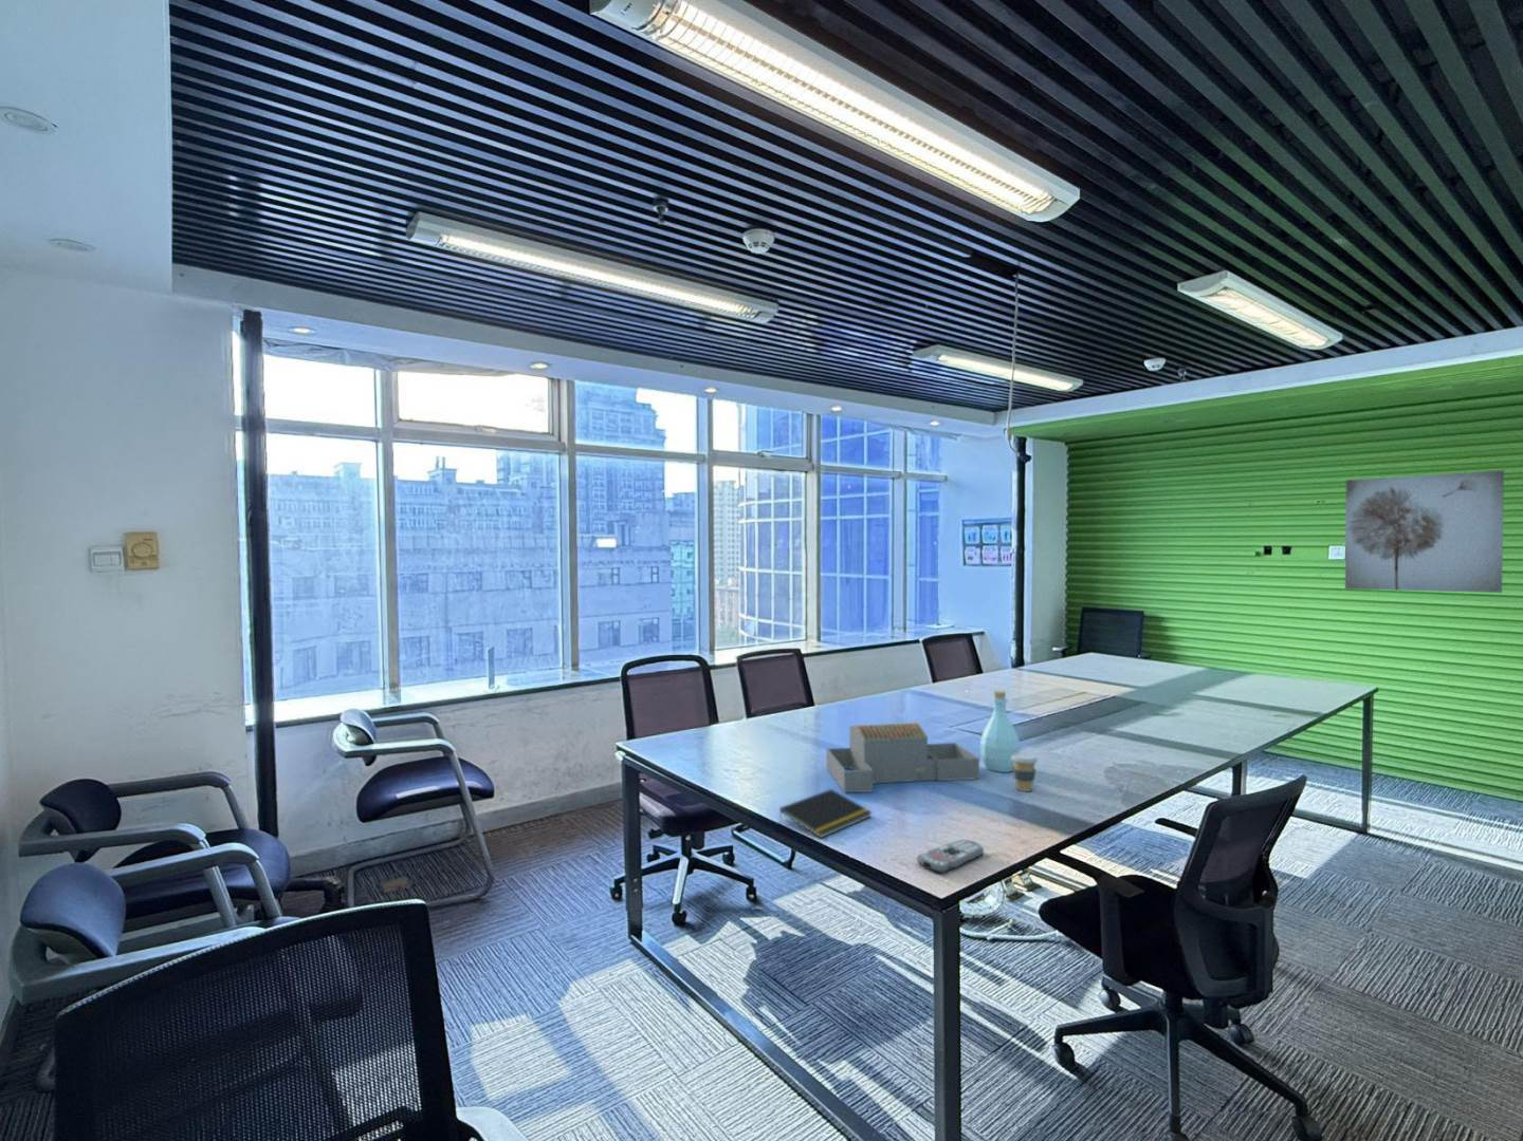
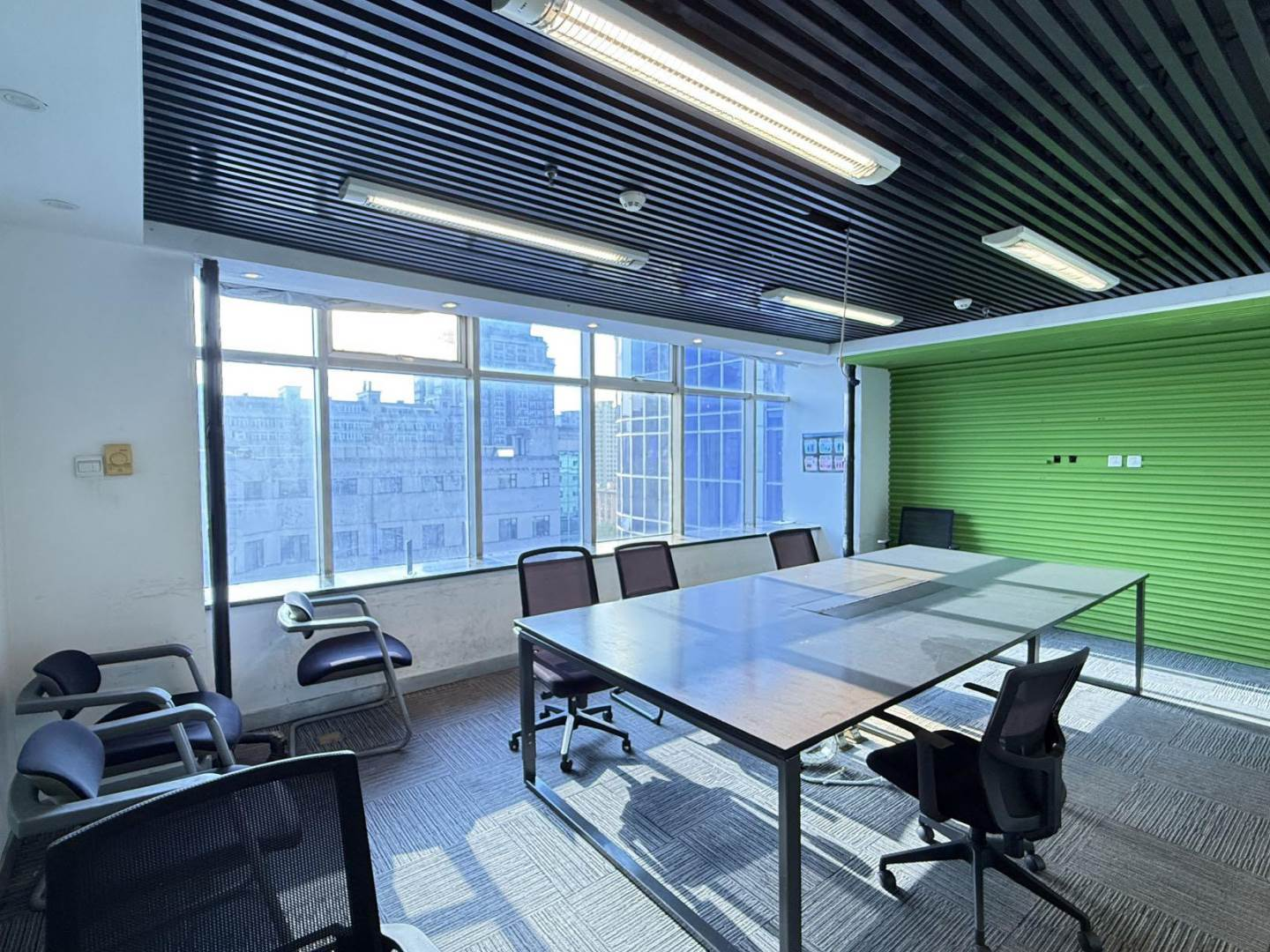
- remote control (952, 855)
- architectural model (903, 750)
- bottle (999, 729)
- wall art (1420, 532)
- coffee cup (1024, 772)
- notepad (826, 811)
